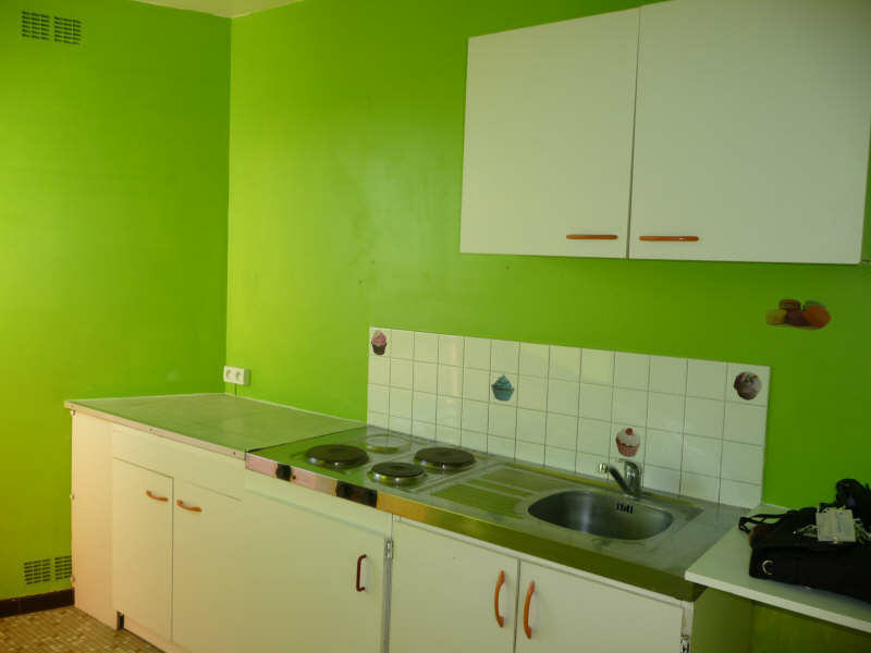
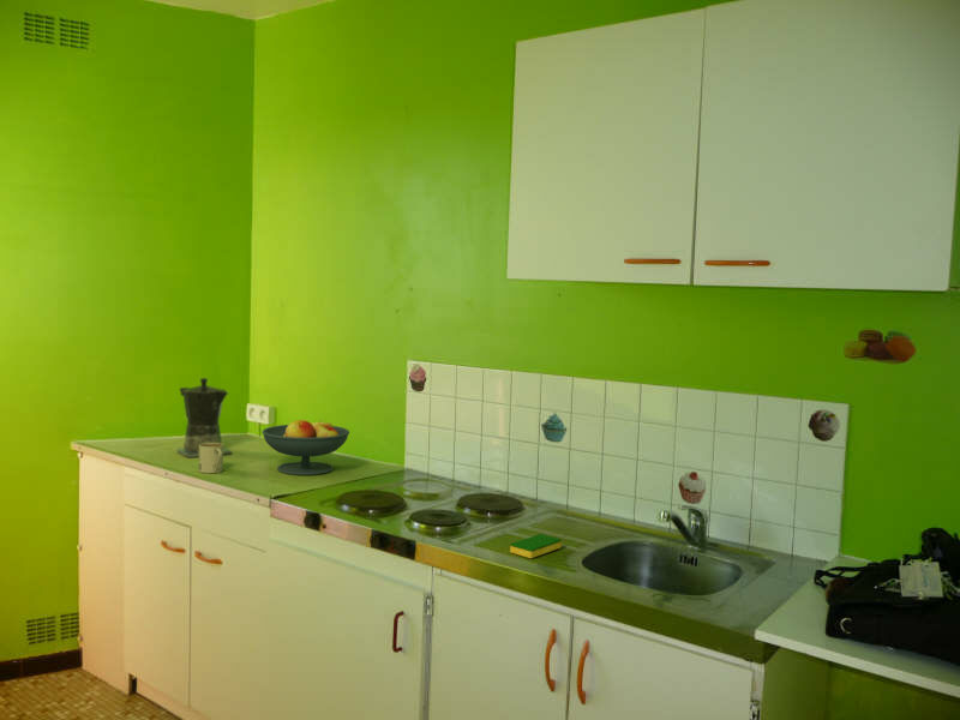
+ mug (212, 458)
+ dish sponge (535, 545)
+ coffee maker (202, 415)
+ fruit bowl (306, 443)
